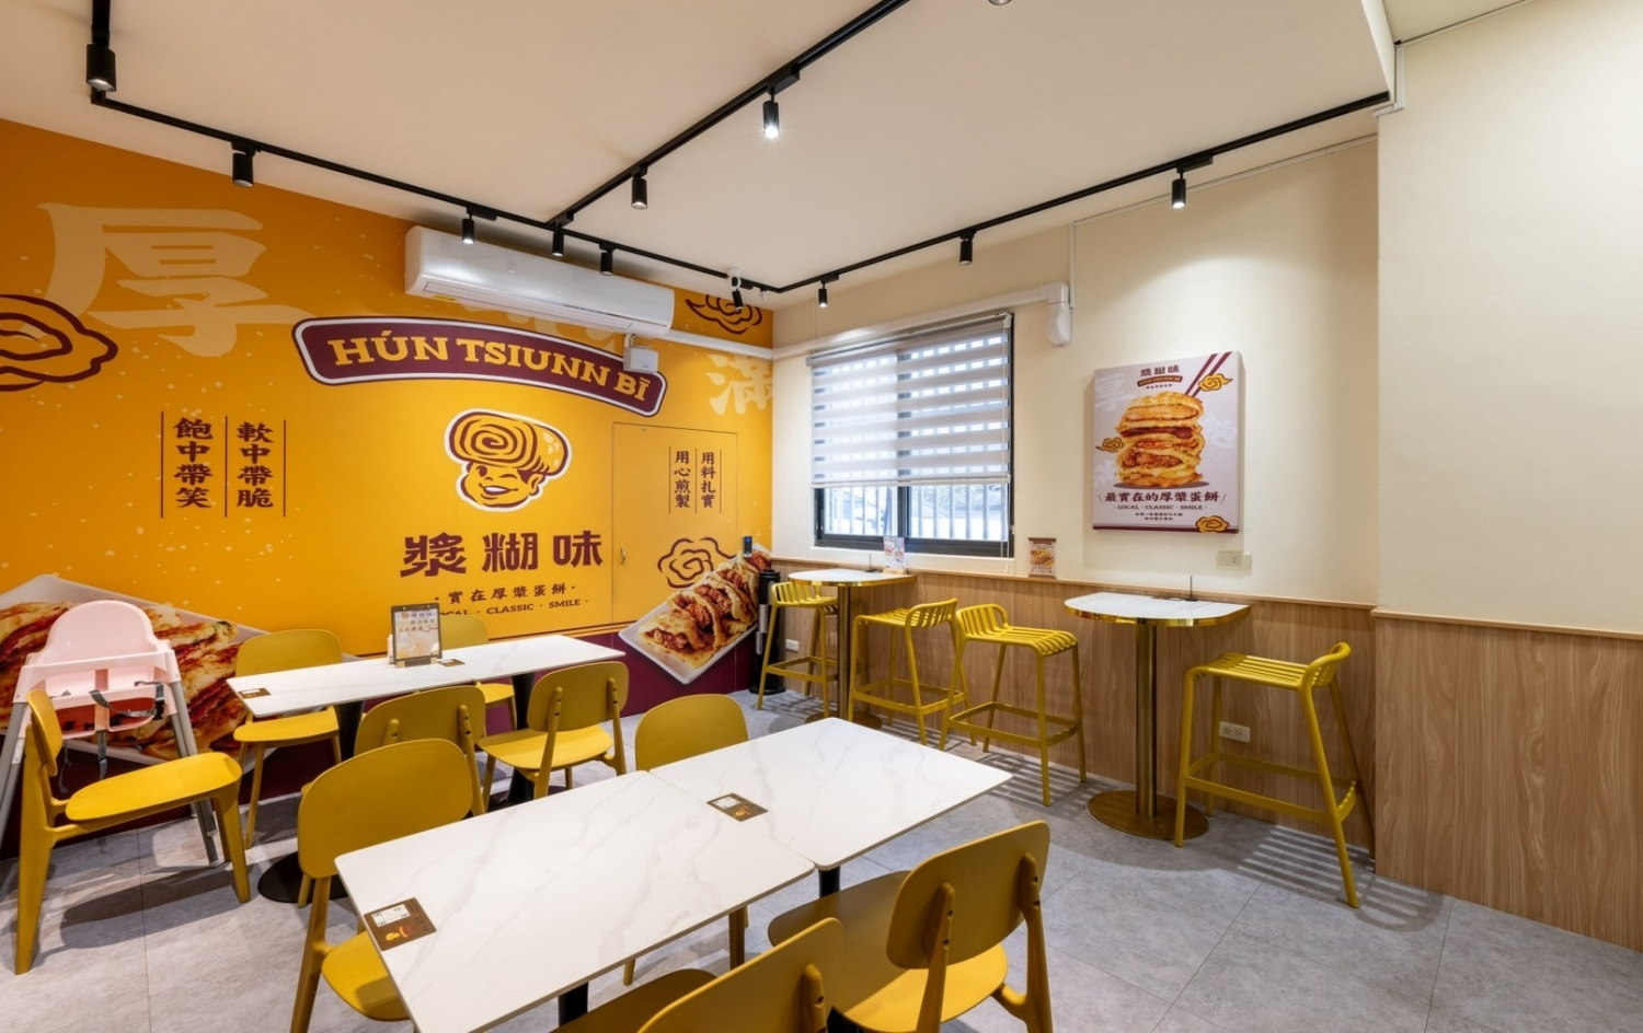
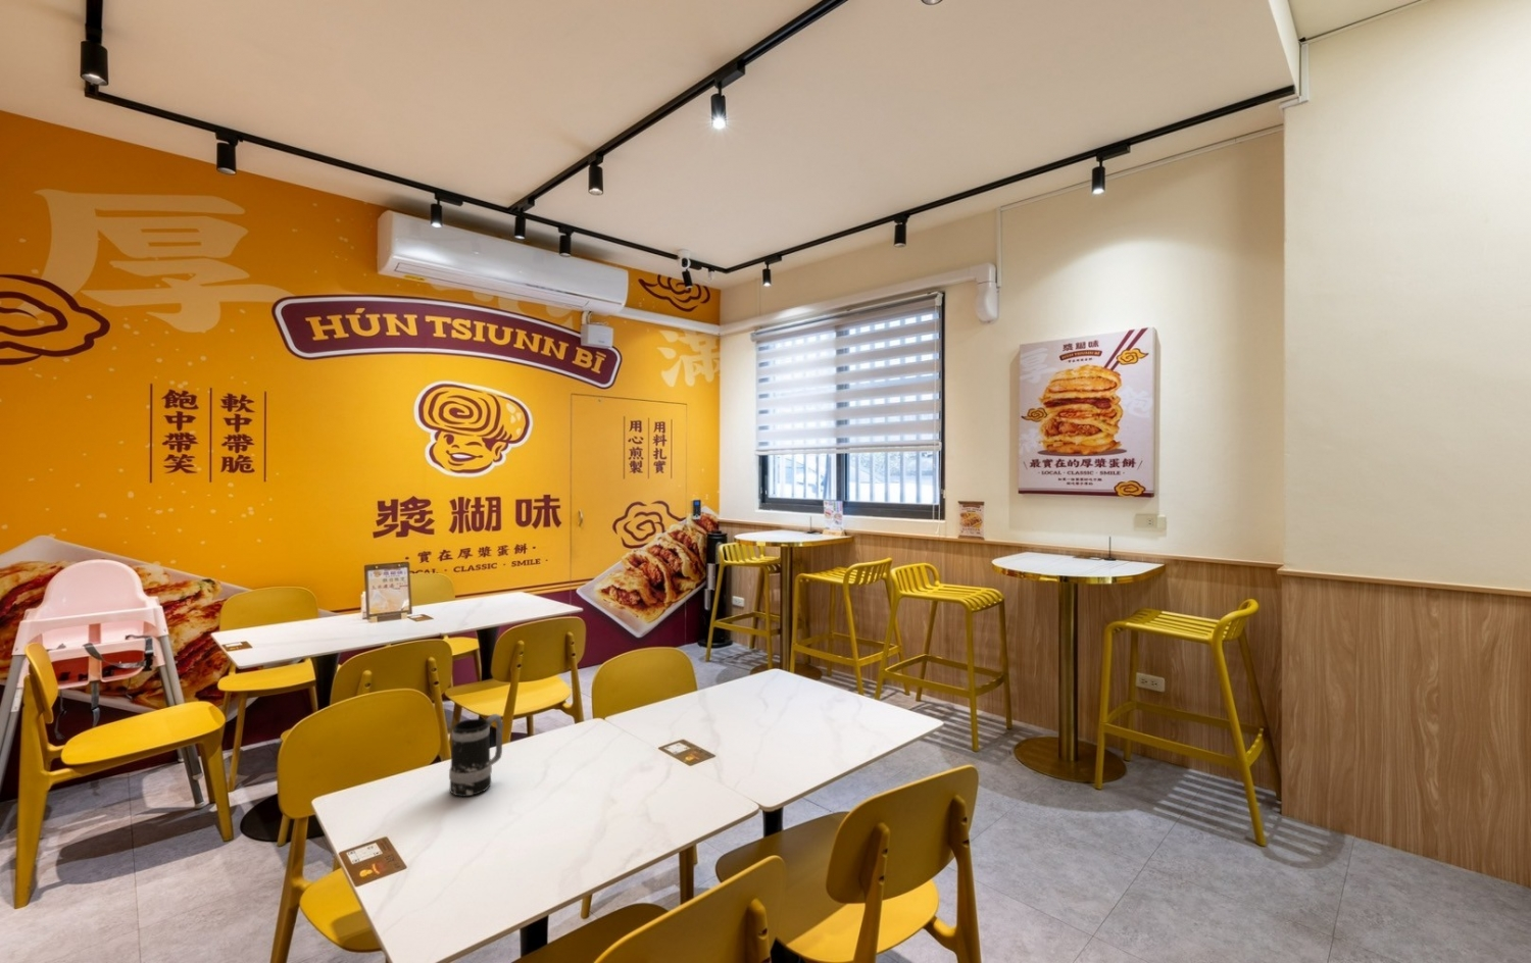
+ mug (478, 752)
